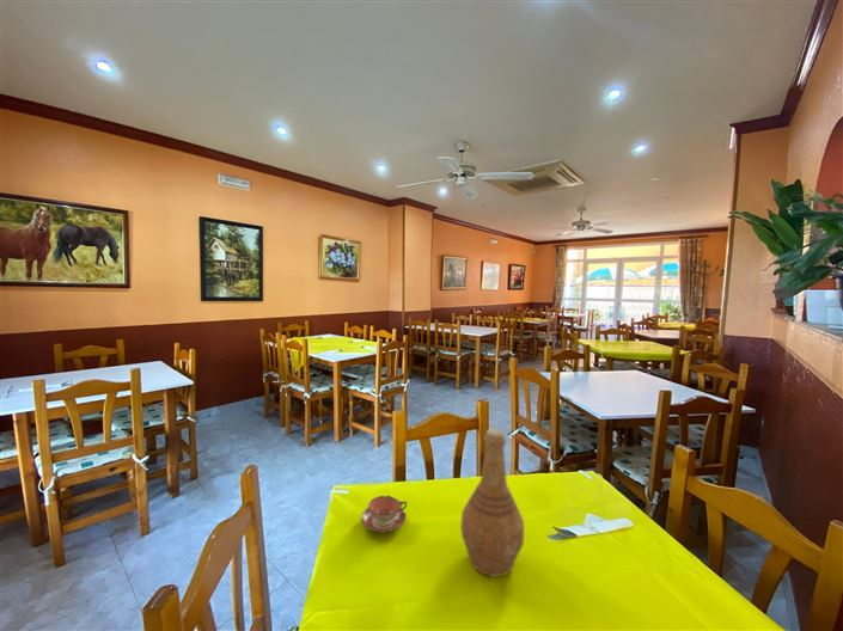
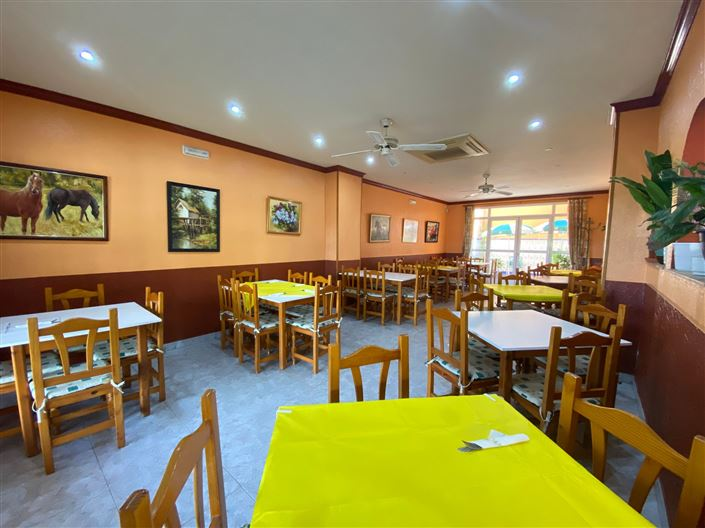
- teacup (384, 513)
- vase (493, 496)
